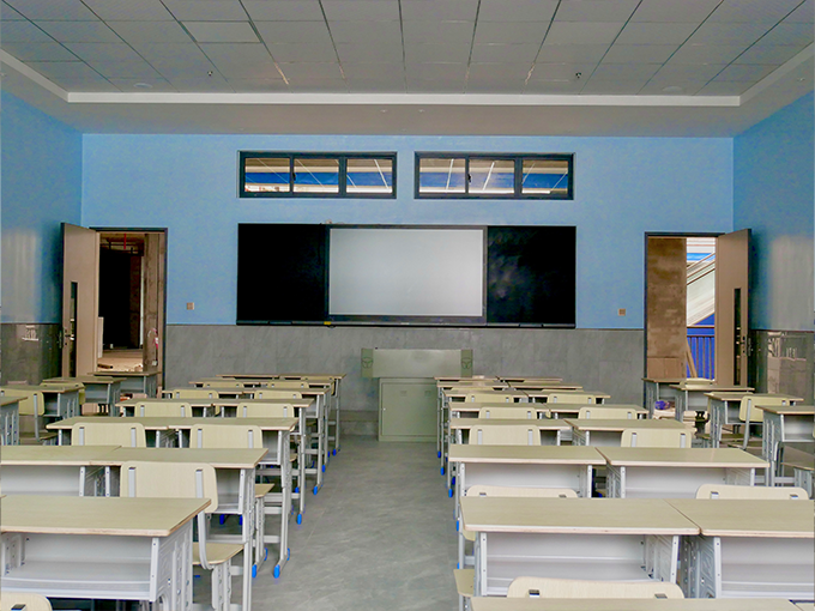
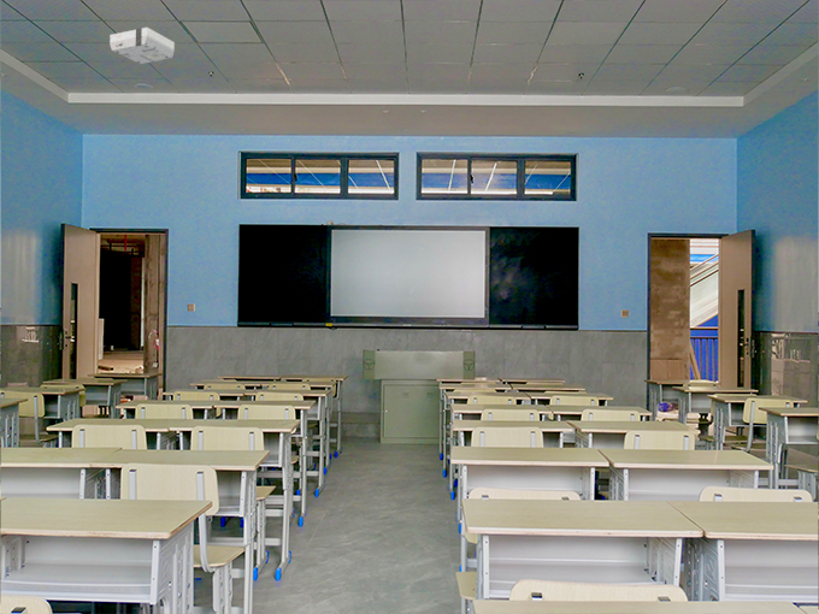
+ projector (142, 46)
